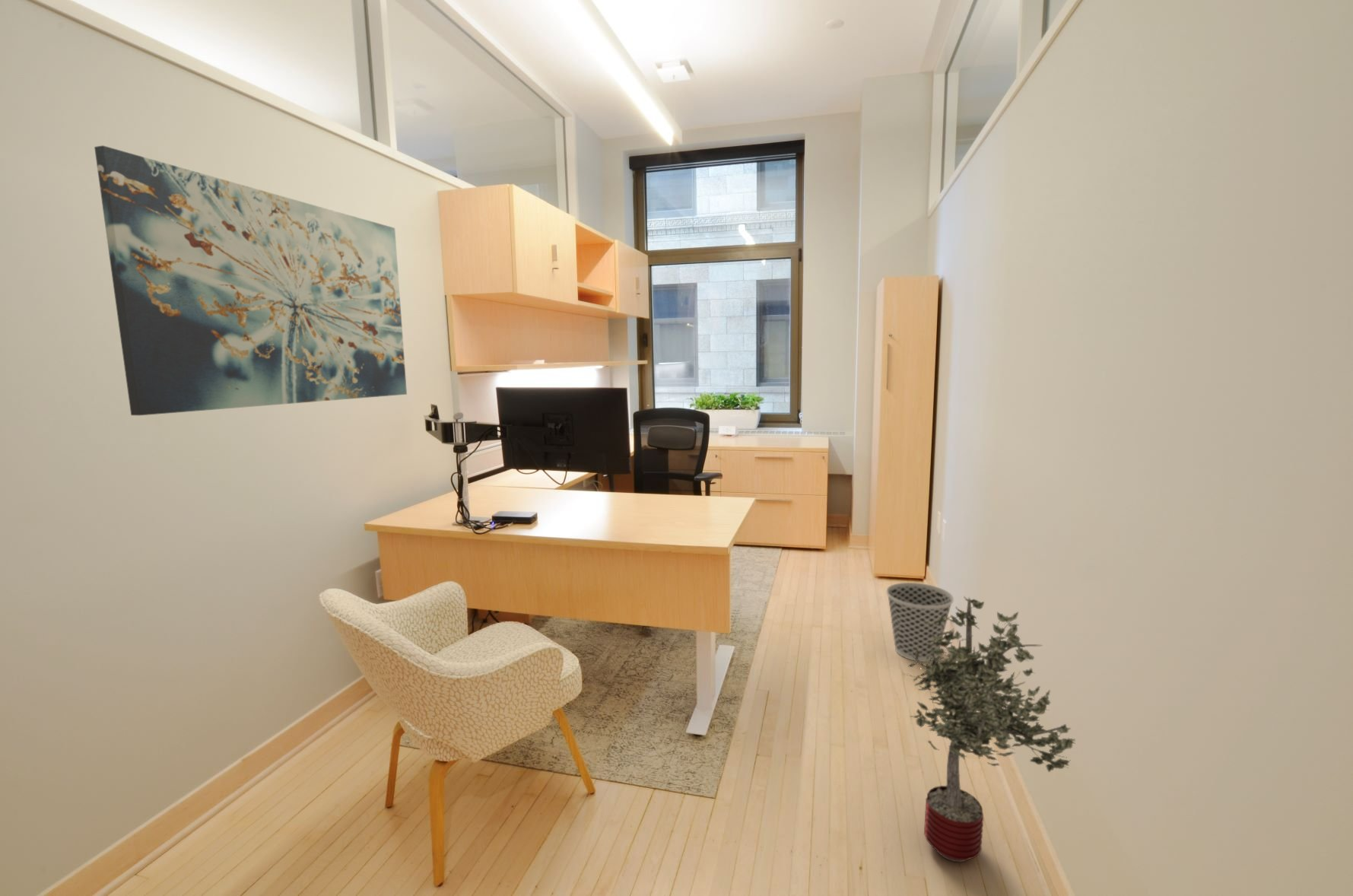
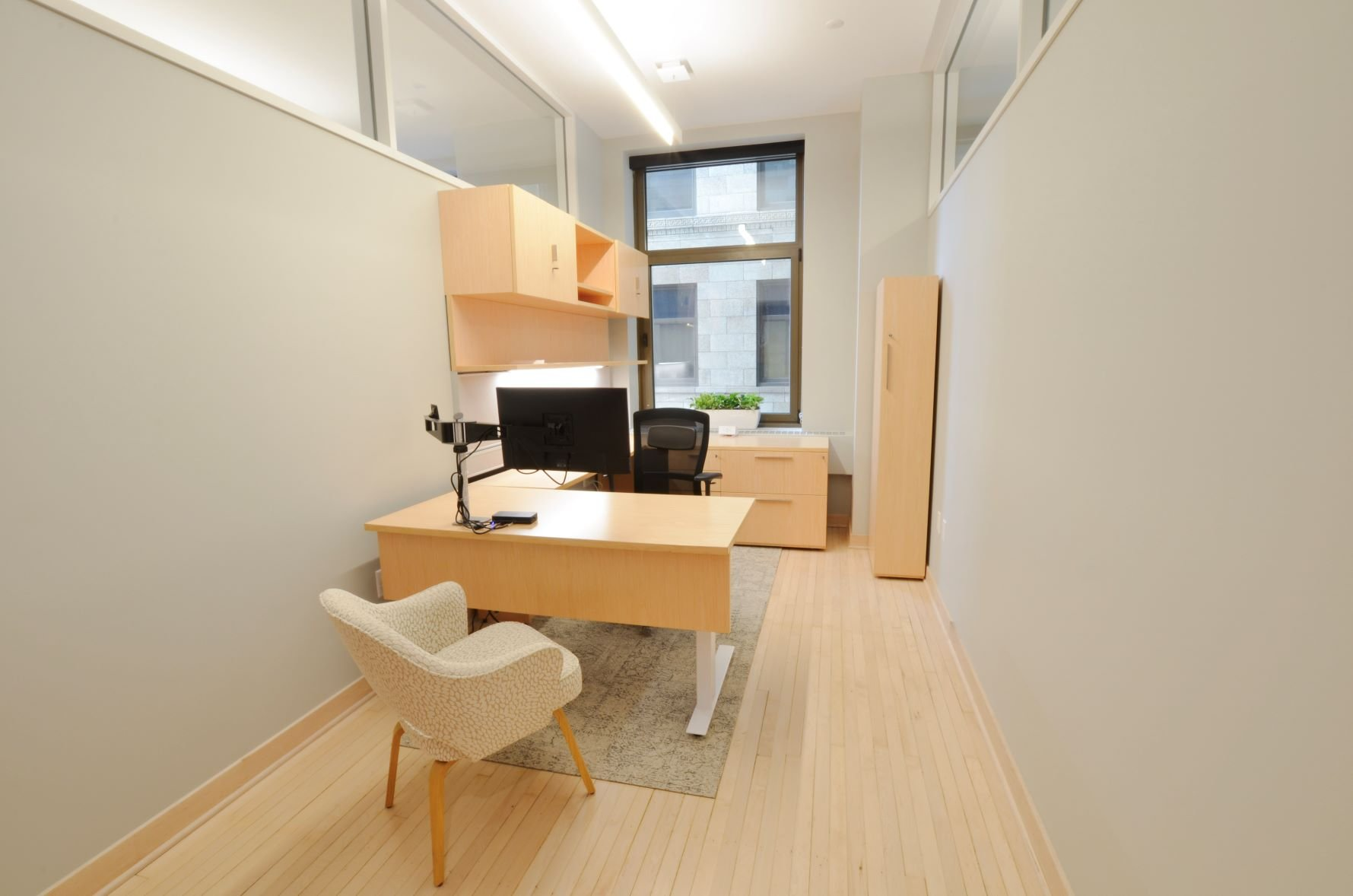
- wall art (290, 302)
- potted tree (977, 726)
- wastebasket (917, 623)
